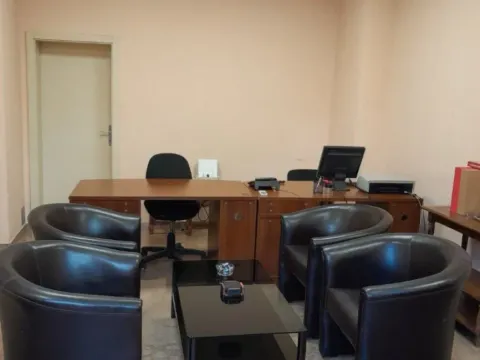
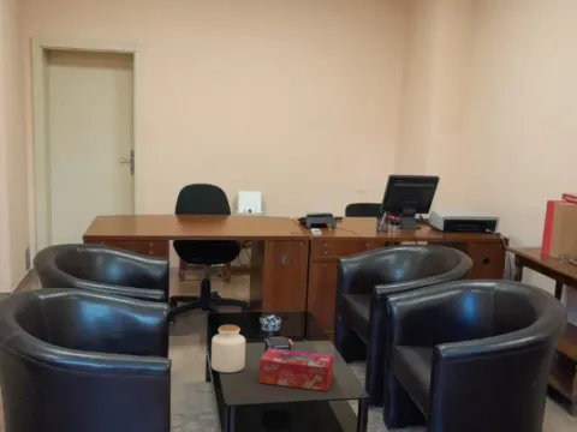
+ jar (227, 347)
+ tissue box (296, 368)
